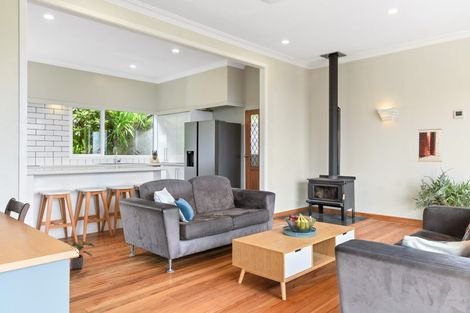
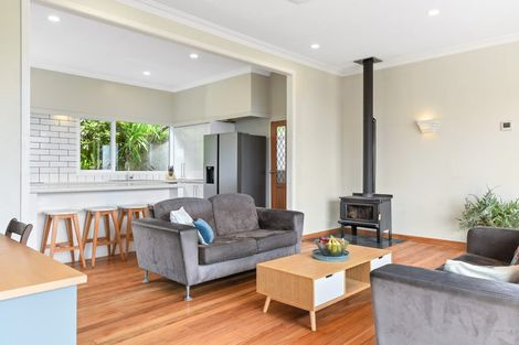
- potted plant (79, 255)
- wall art (429, 145)
